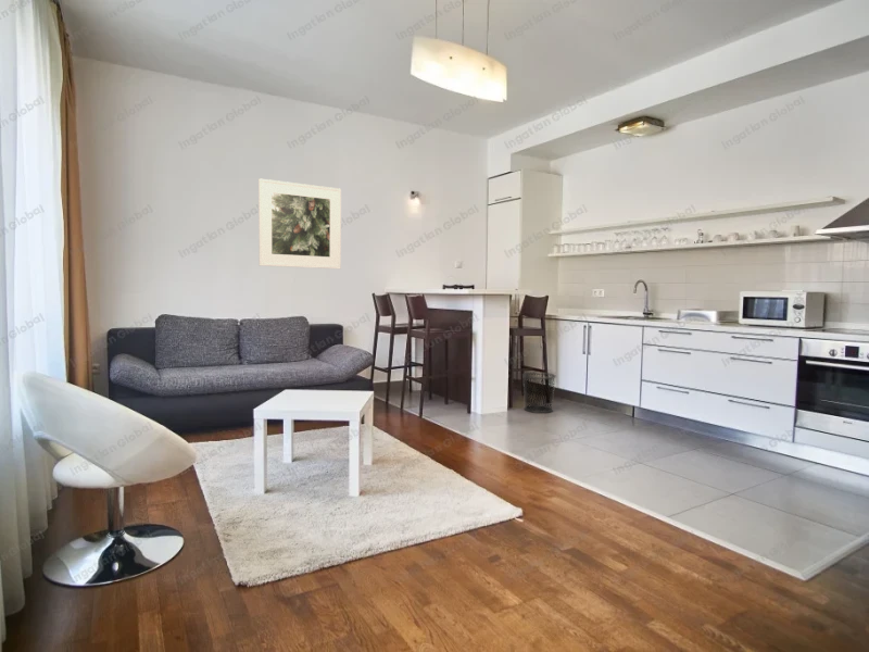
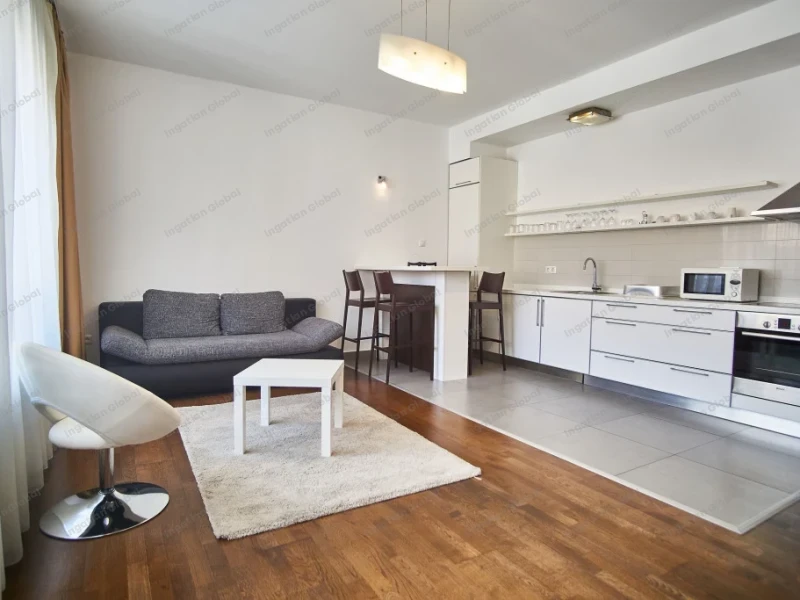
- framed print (301, 225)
- waste bin (538, 392)
